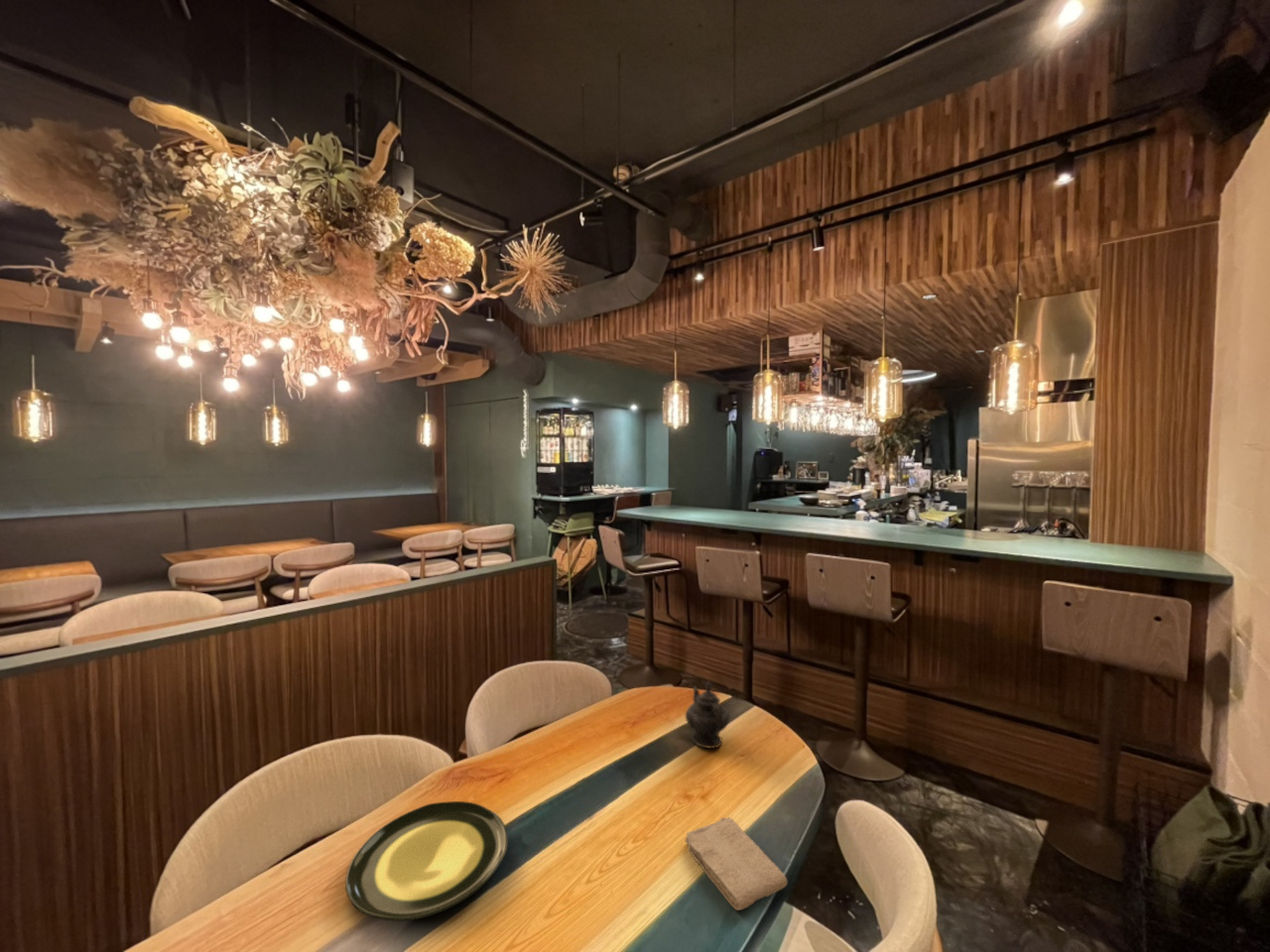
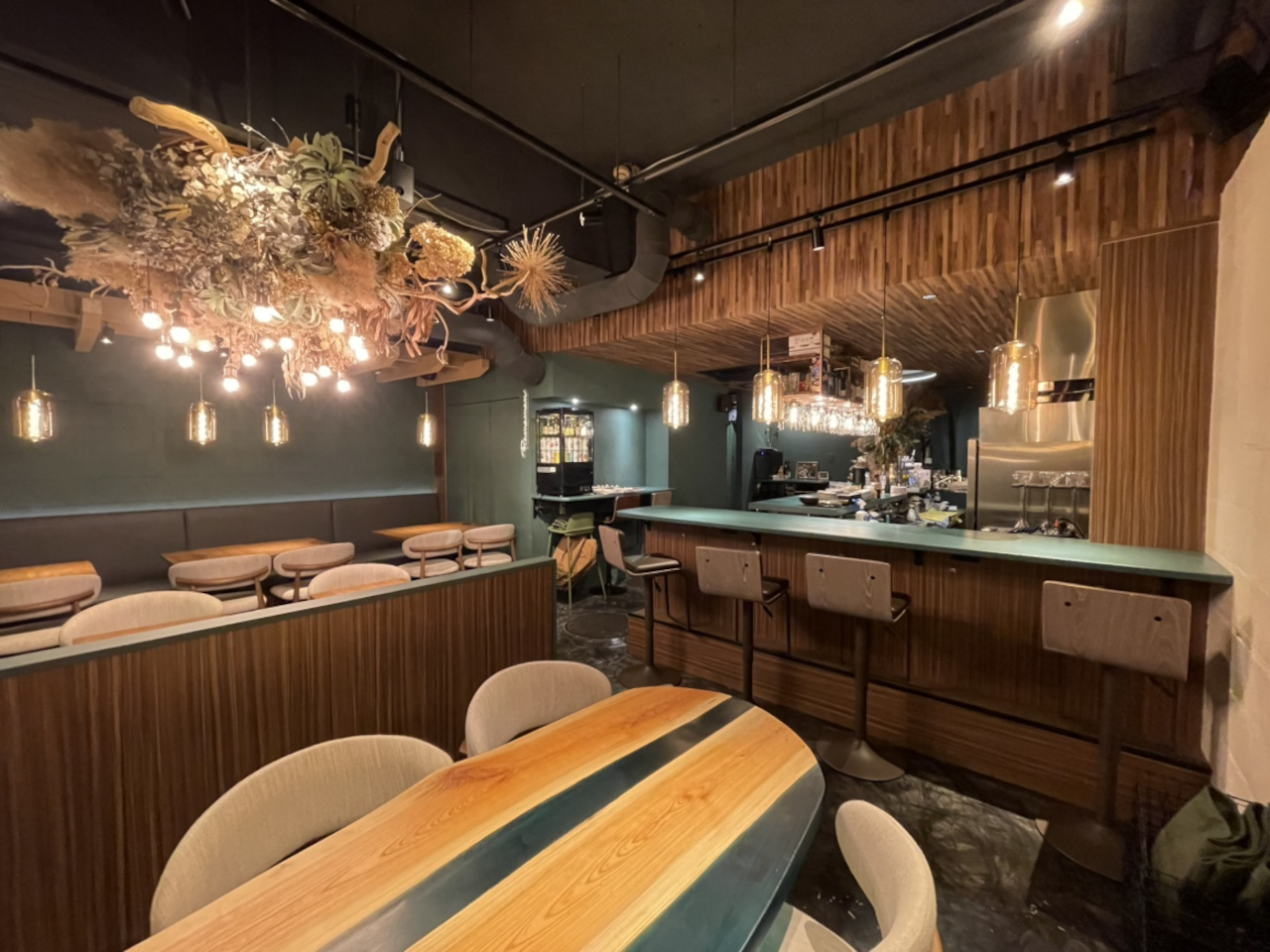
- teapot (705, 710)
- washcloth (732, 858)
- plate (431, 857)
